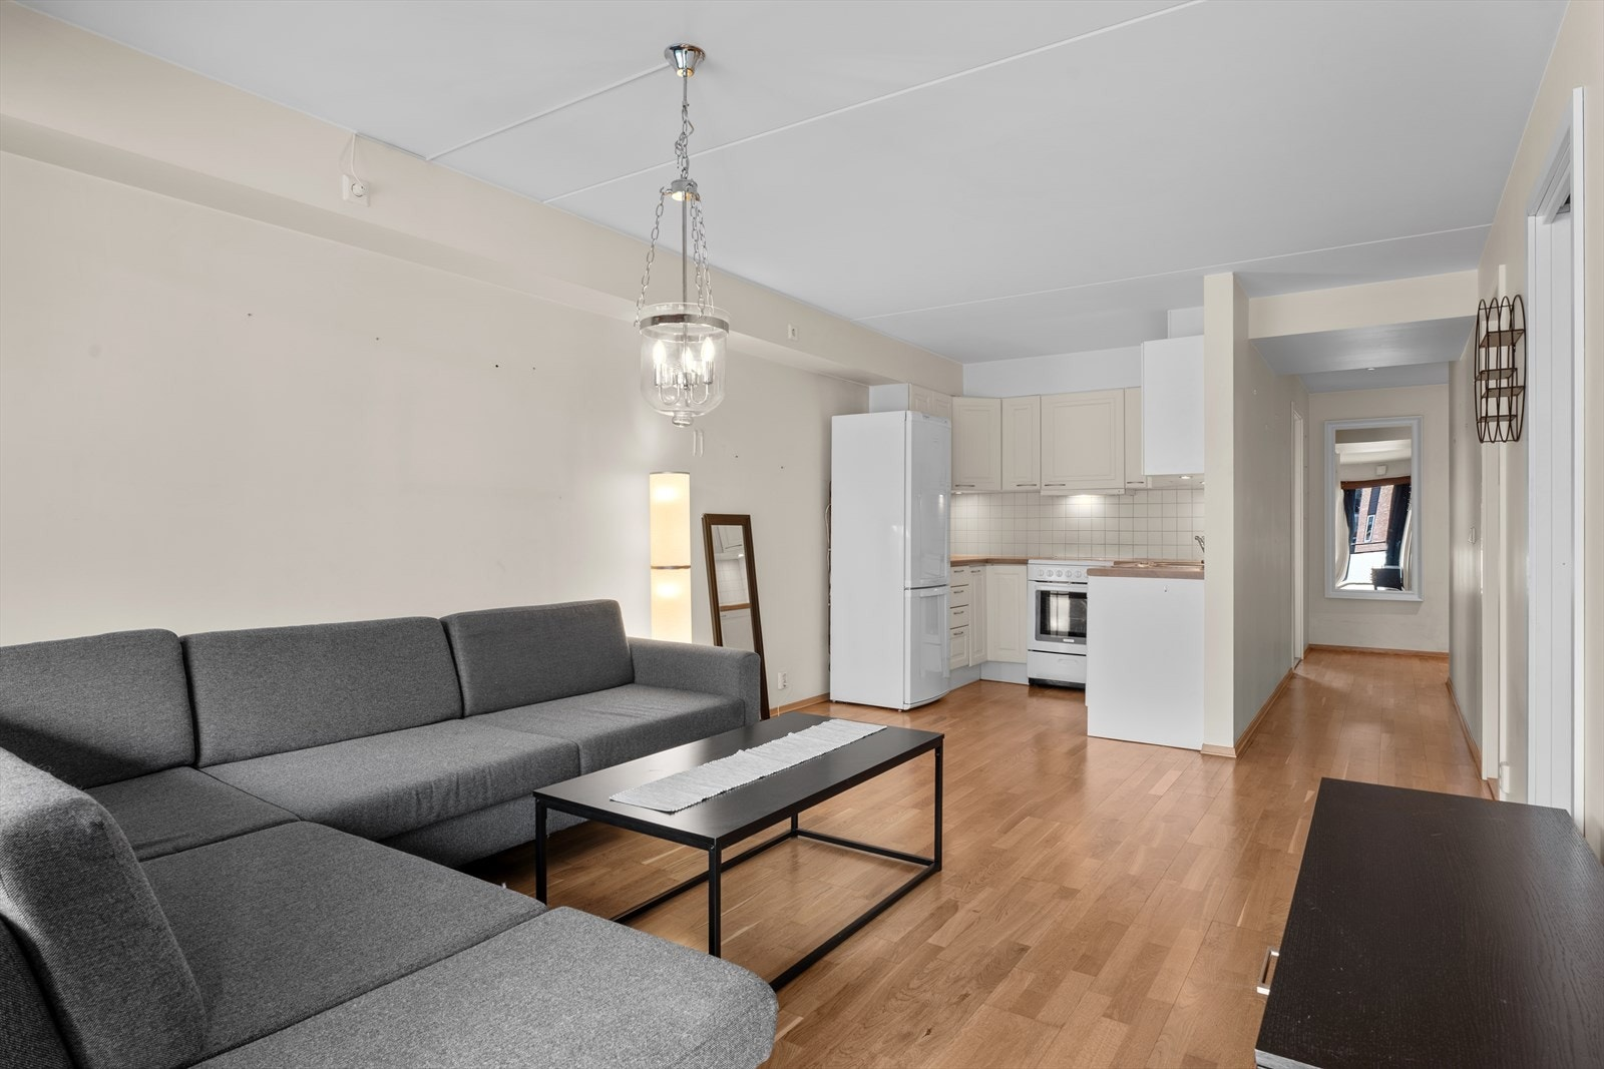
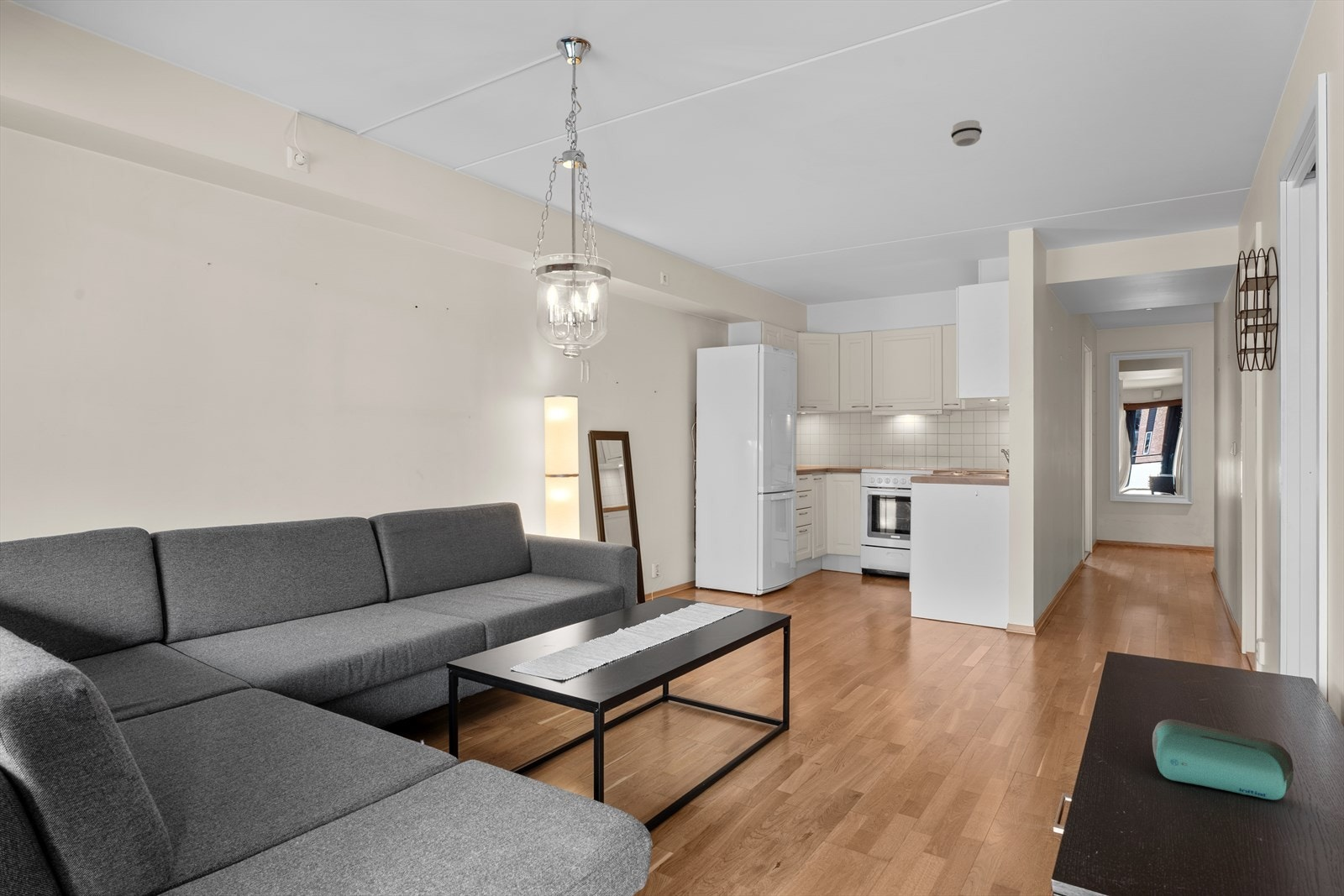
+ speaker (1218, 761)
+ smoke detector (966, 134)
